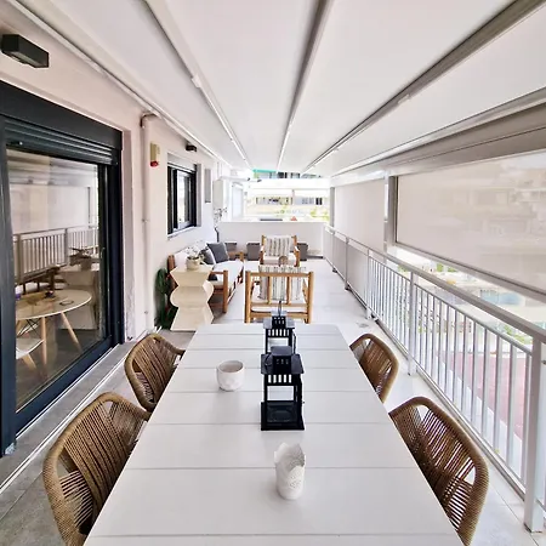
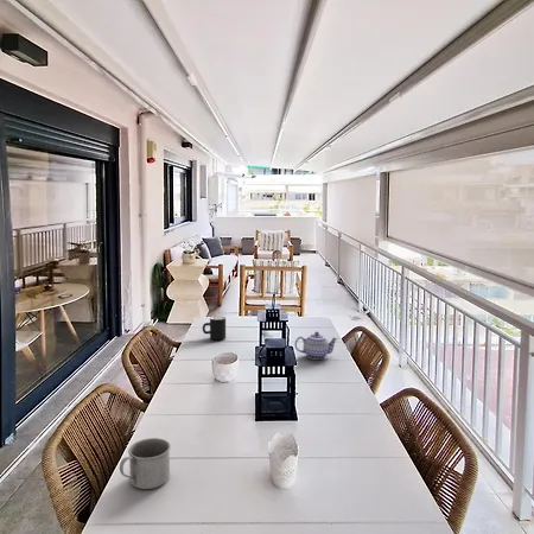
+ mug (147, 464)
+ mug (214, 328)
+ teapot (316, 344)
